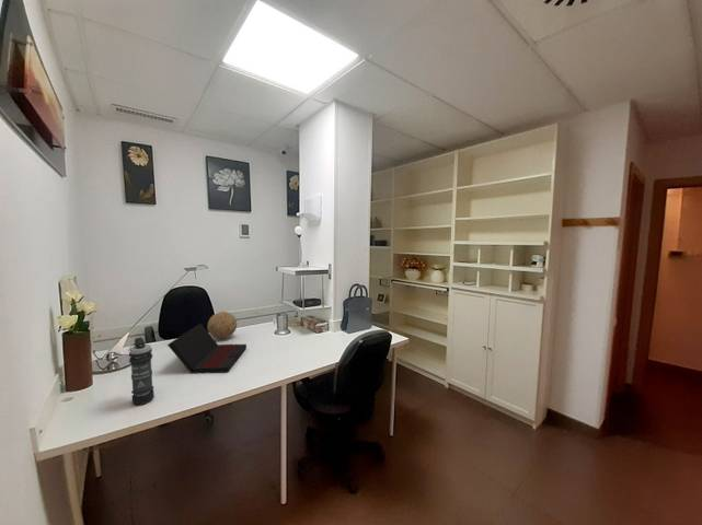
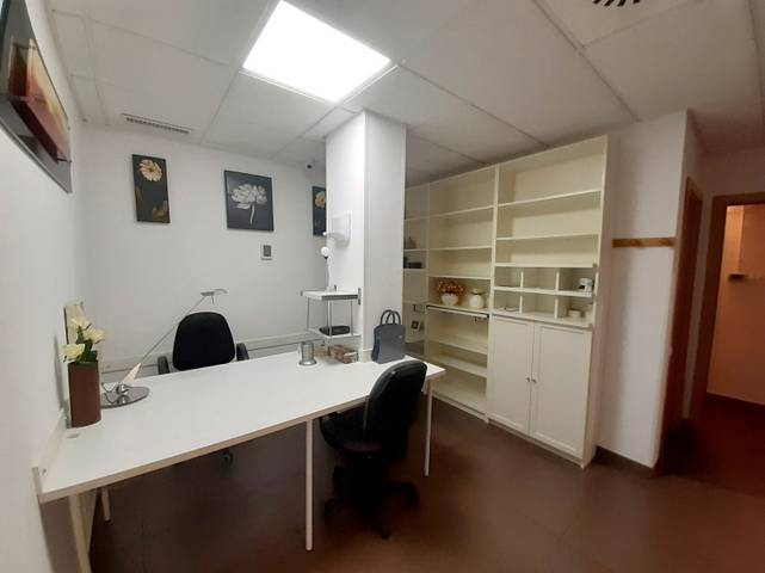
- laptop (211, 345)
- smoke grenade (140, 369)
- decorative ball (222, 325)
